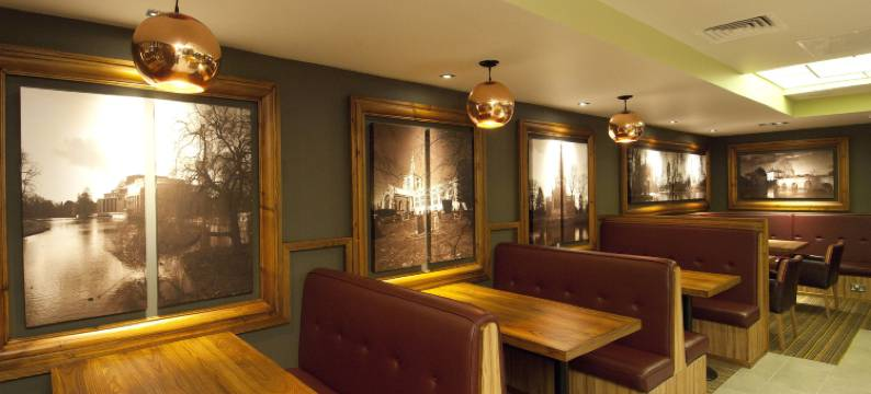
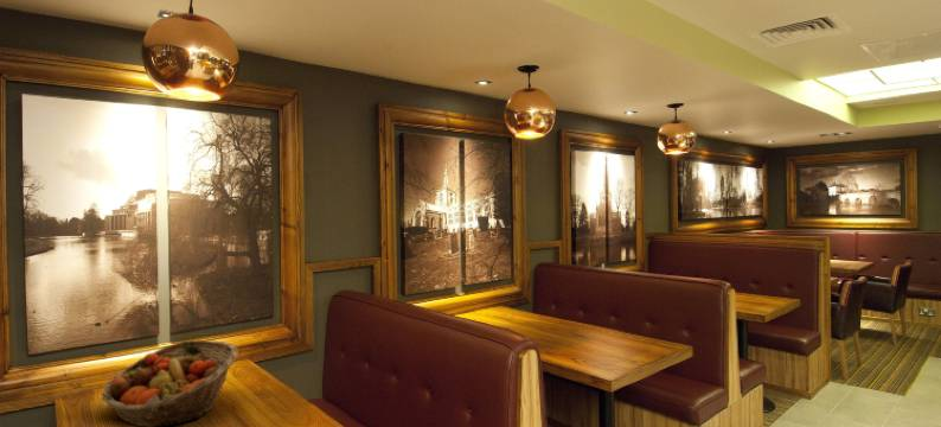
+ fruit basket (173, 380)
